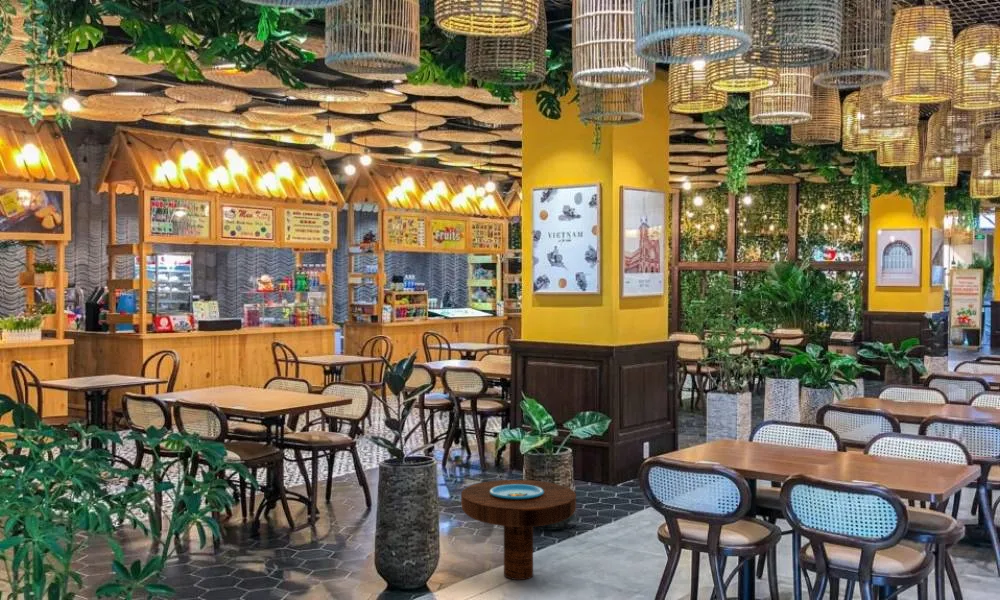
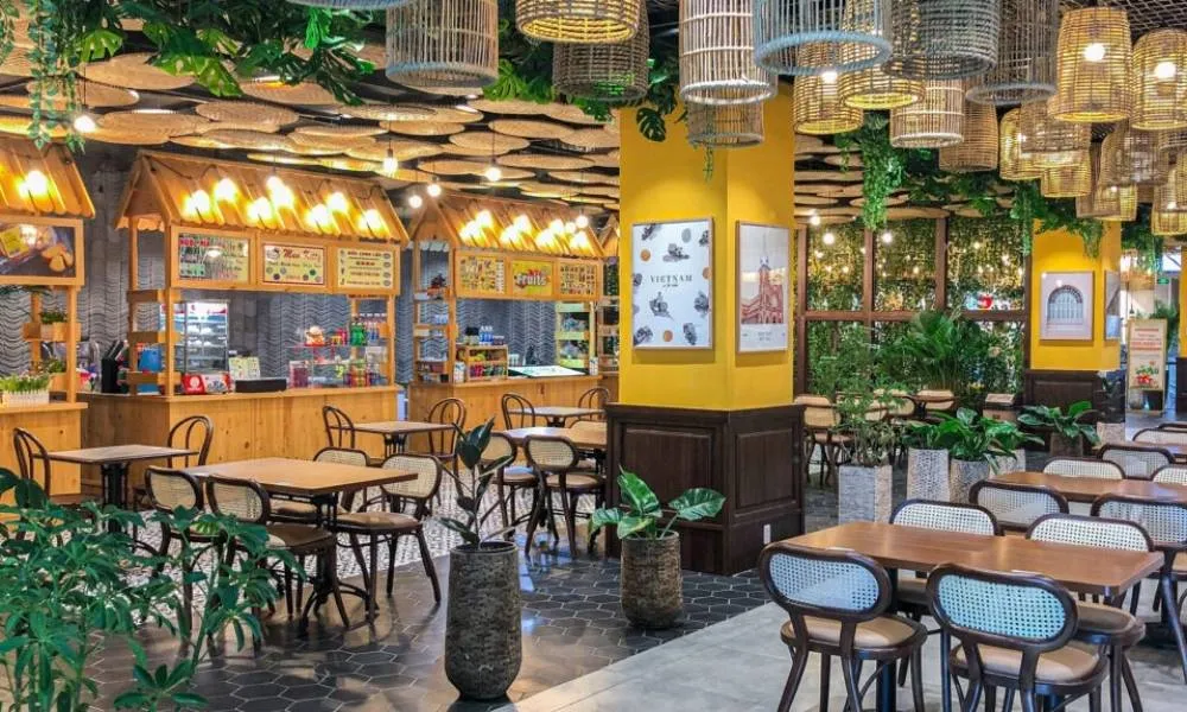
- side table (518, 532)
